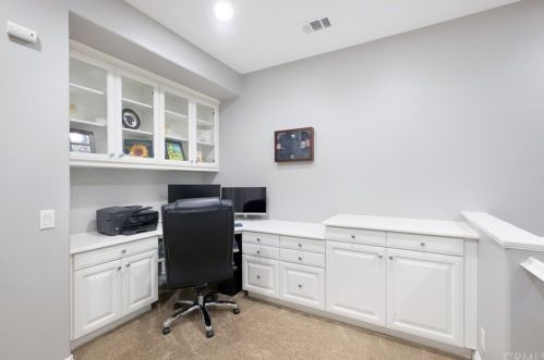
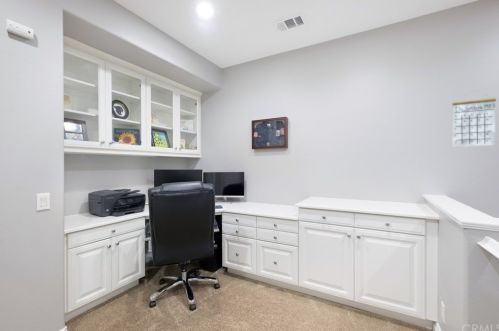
+ calendar (473, 117)
